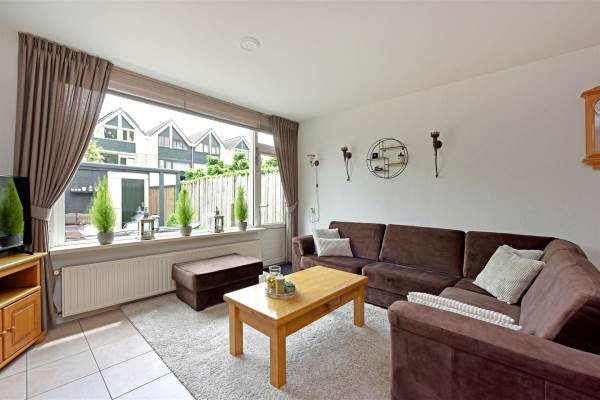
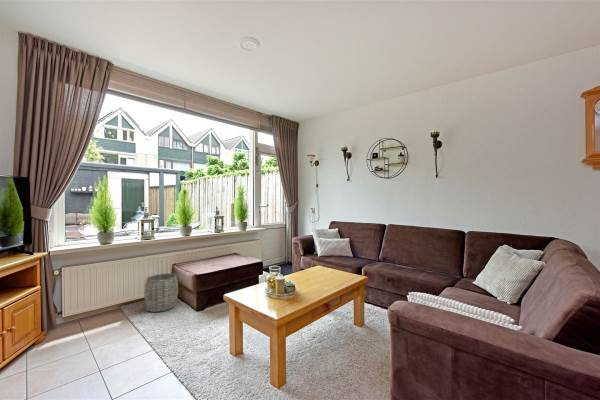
+ woven basket (161, 291)
